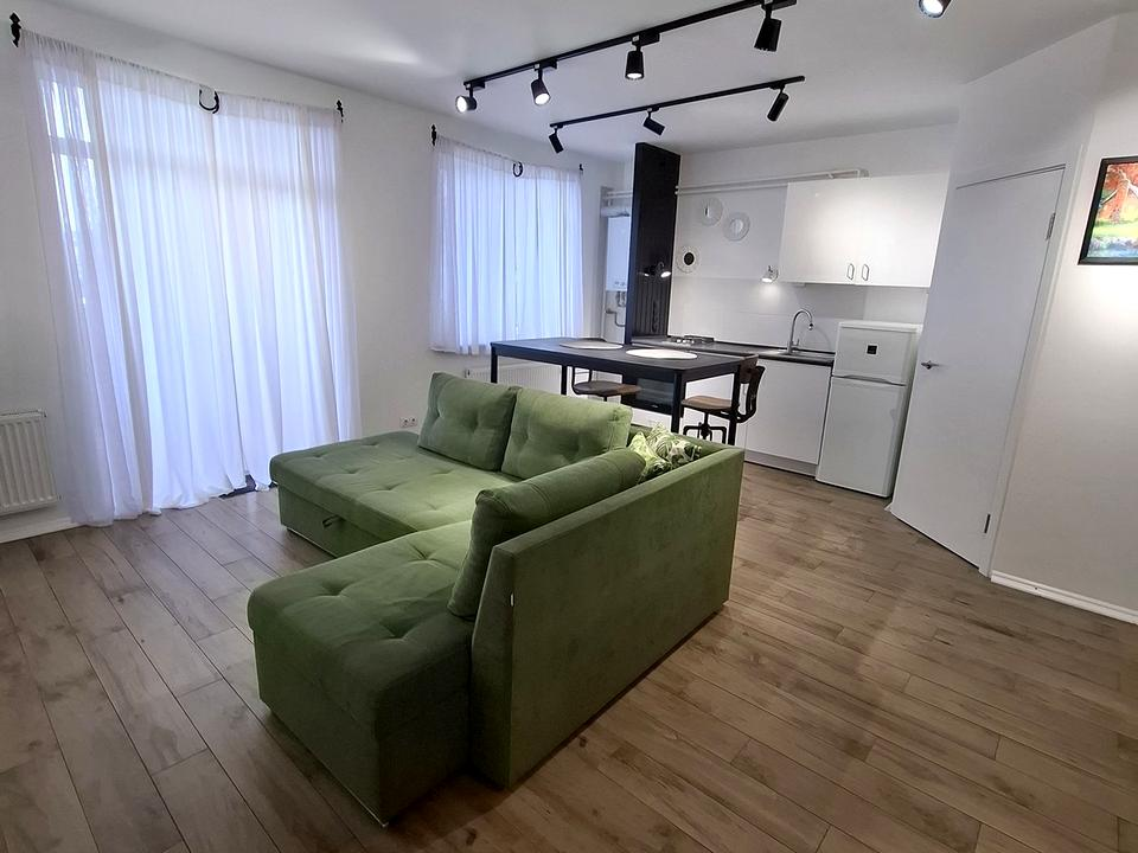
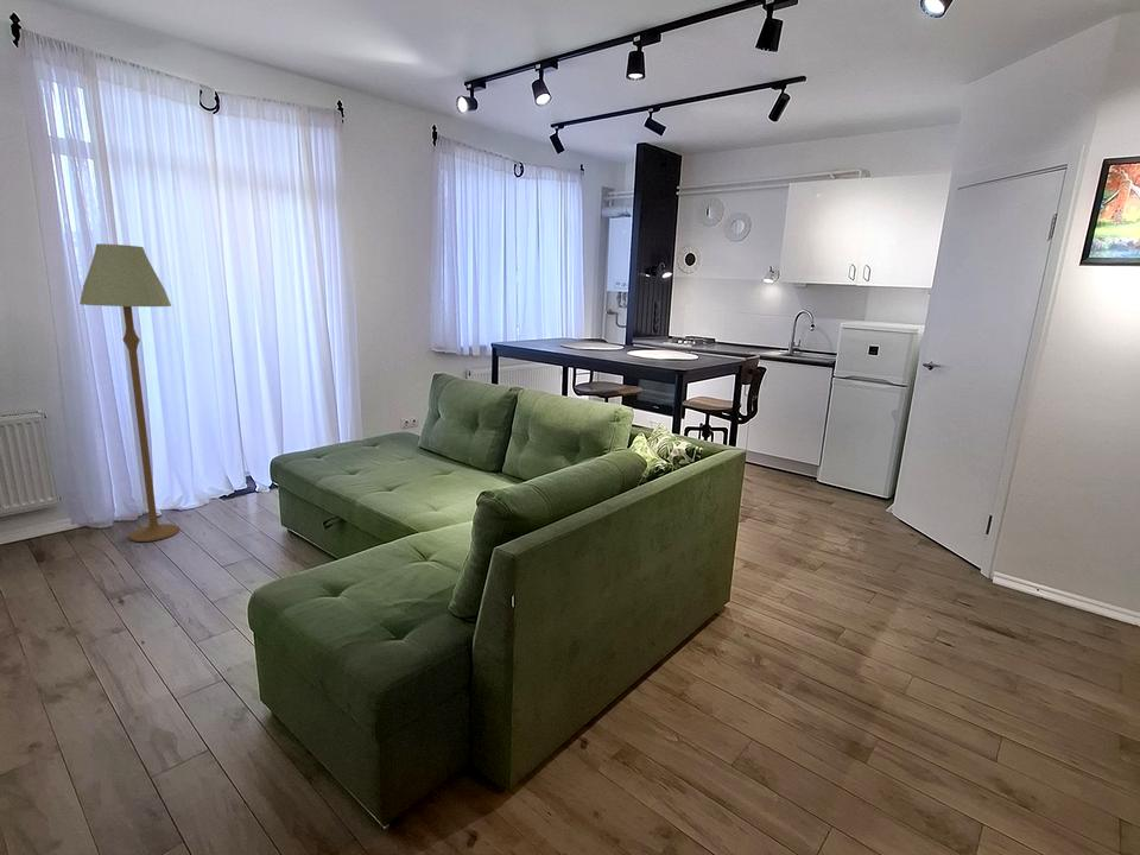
+ floor lamp (138, 397)
